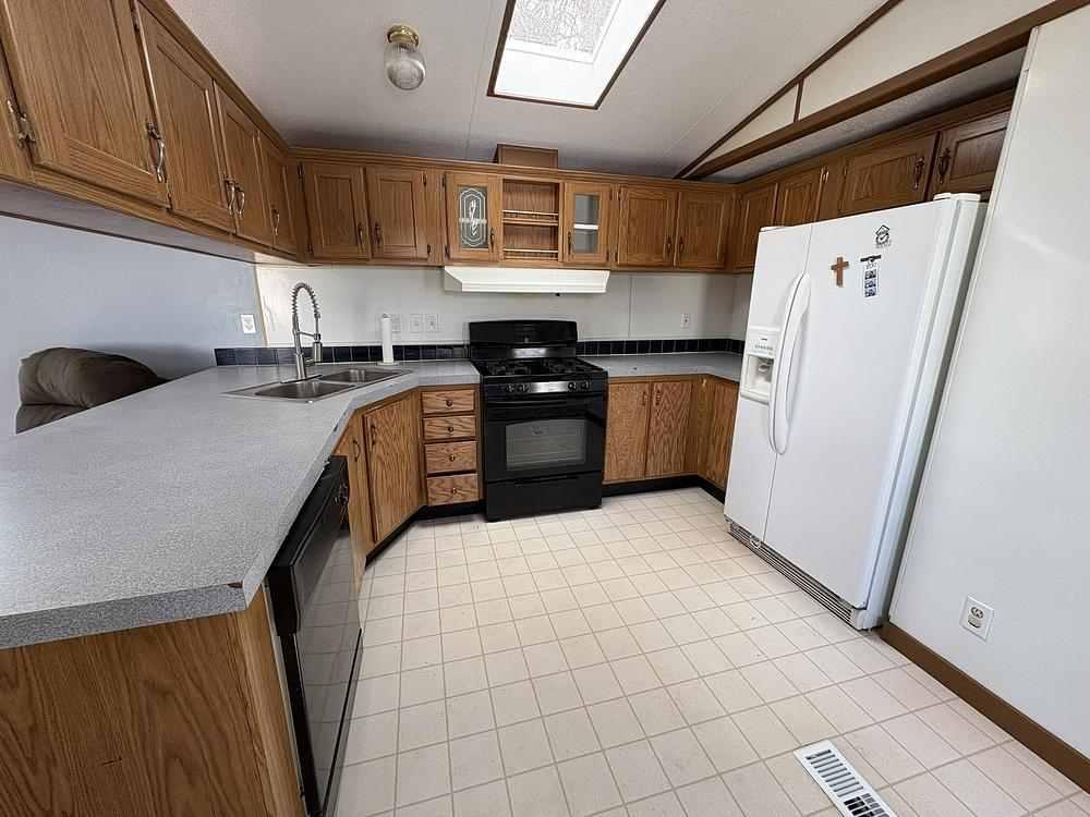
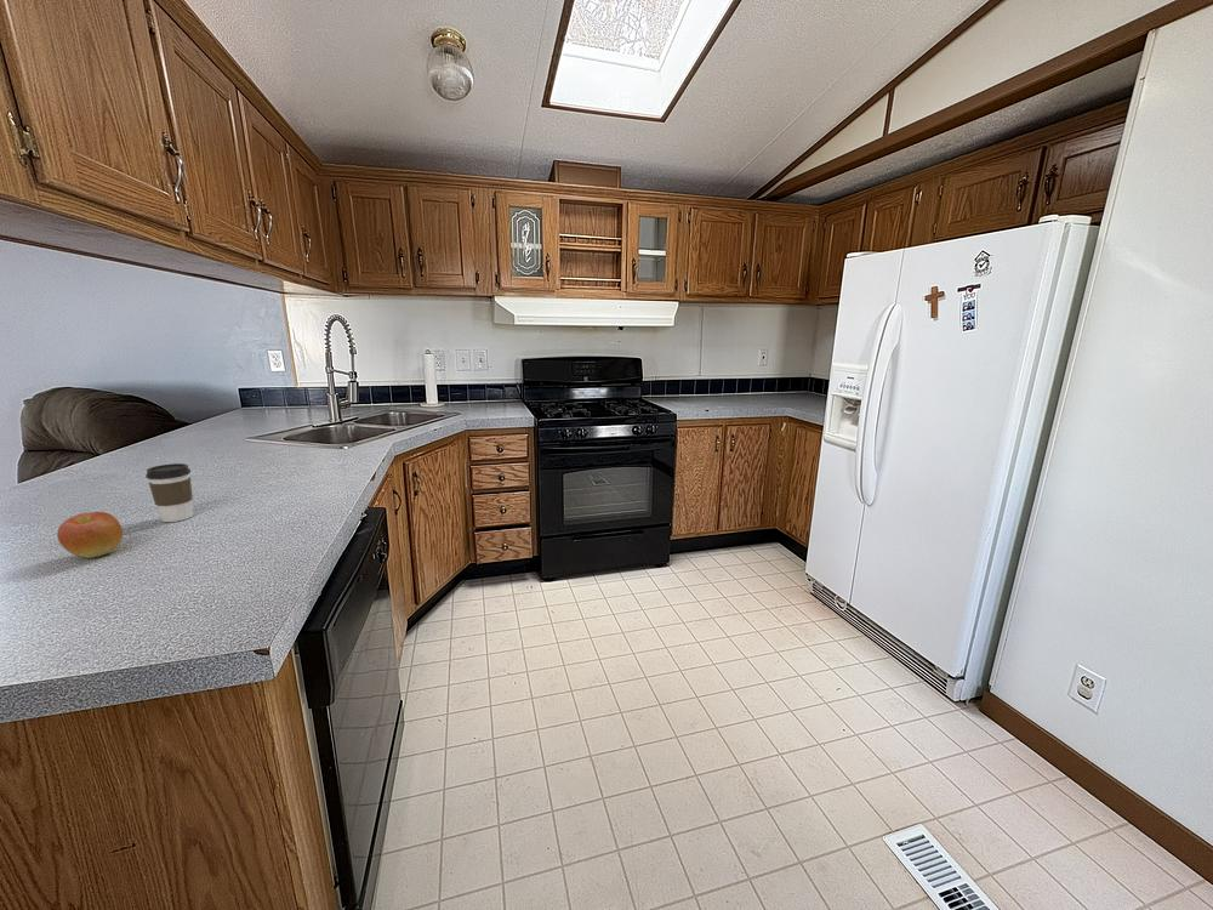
+ apple (91, 534)
+ coffee cup (172, 493)
